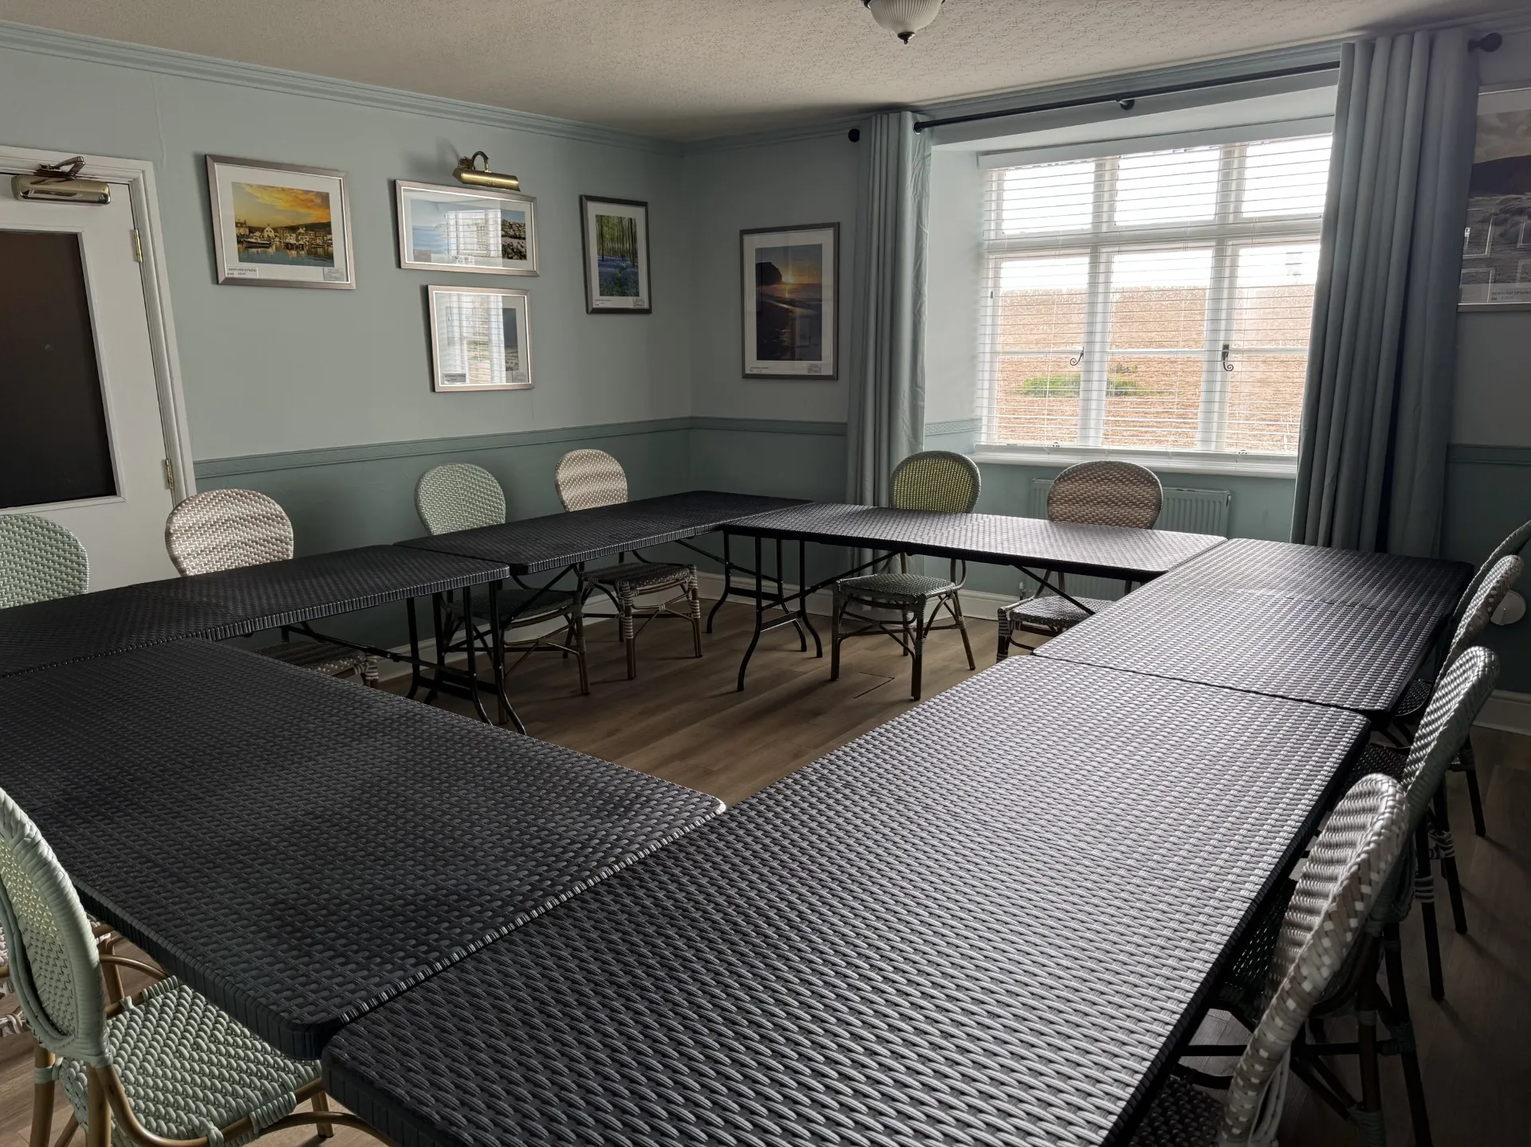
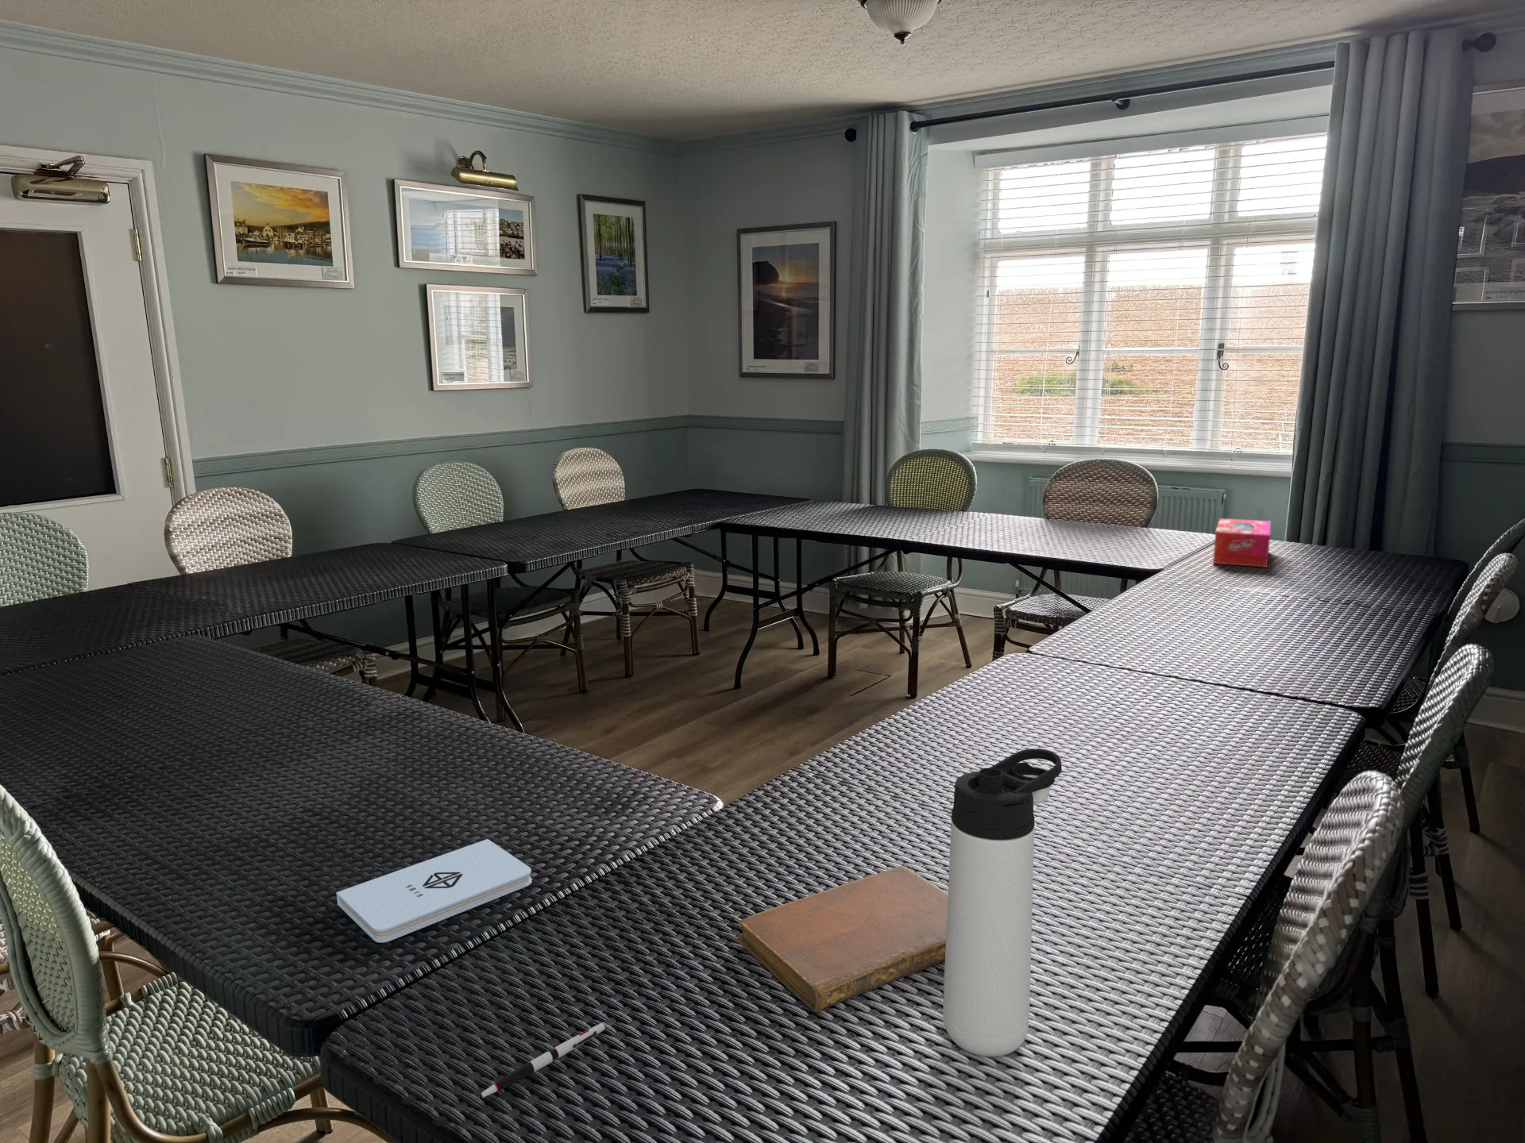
+ thermos bottle (1003, 899)
+ notepad (437, 887)
+ notebook (865, 930)
+ pen (544, 1060)
+ tissue box (1243, 541)
